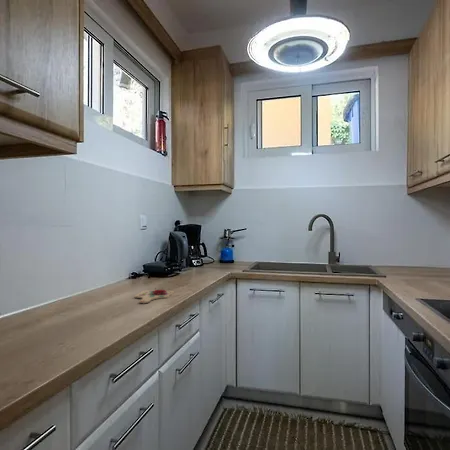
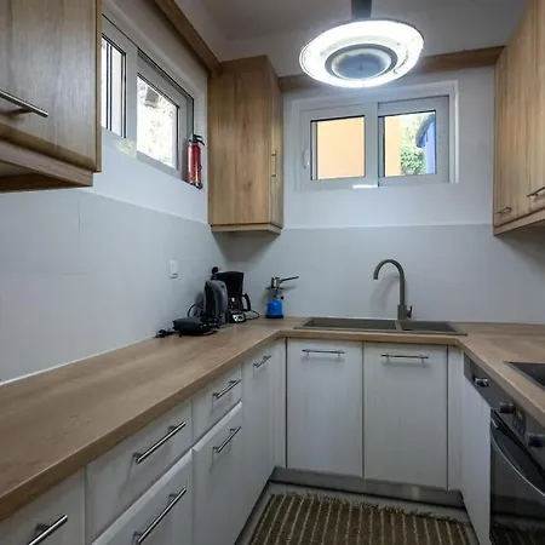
- cutting board (151, 294)
